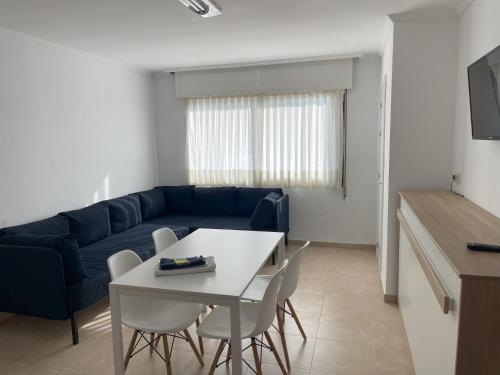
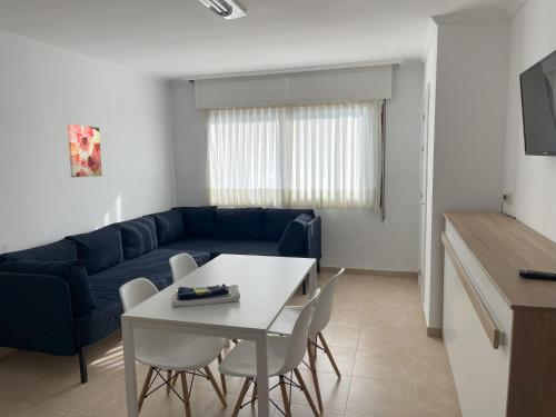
+ wall art (86, 151)
